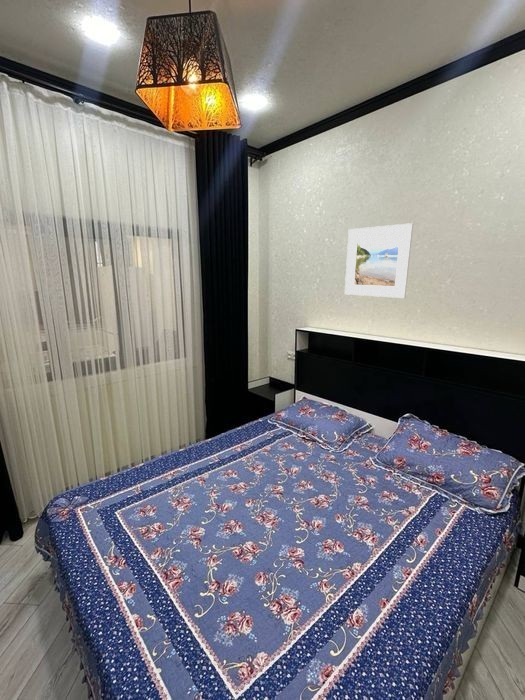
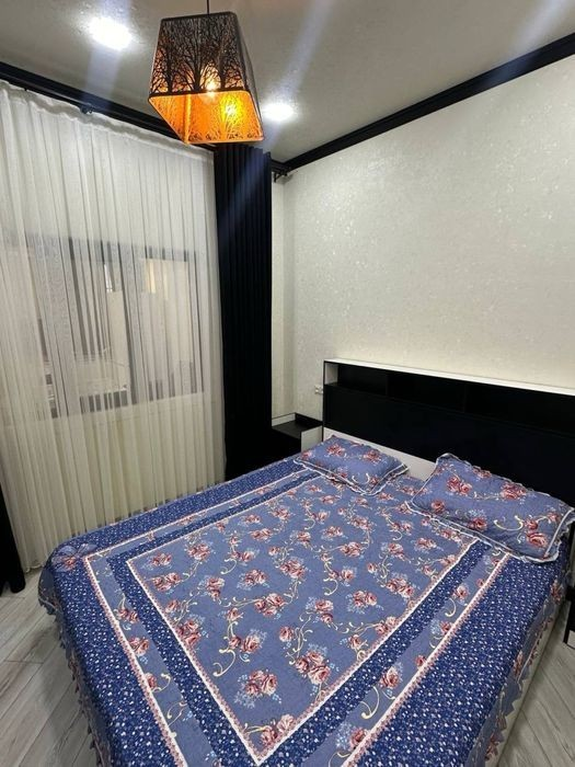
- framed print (375, 262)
